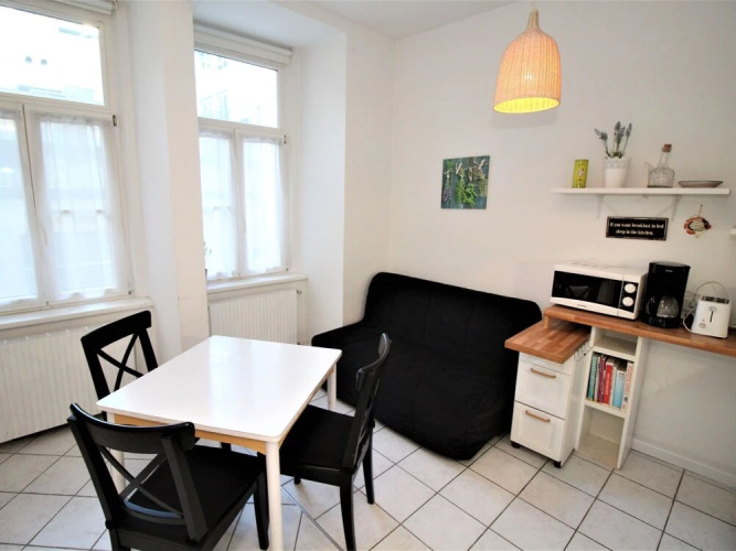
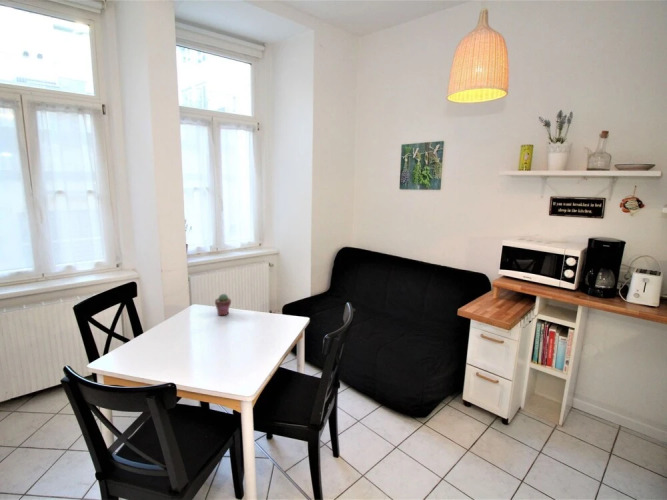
+ potted succulent (223, 304)
